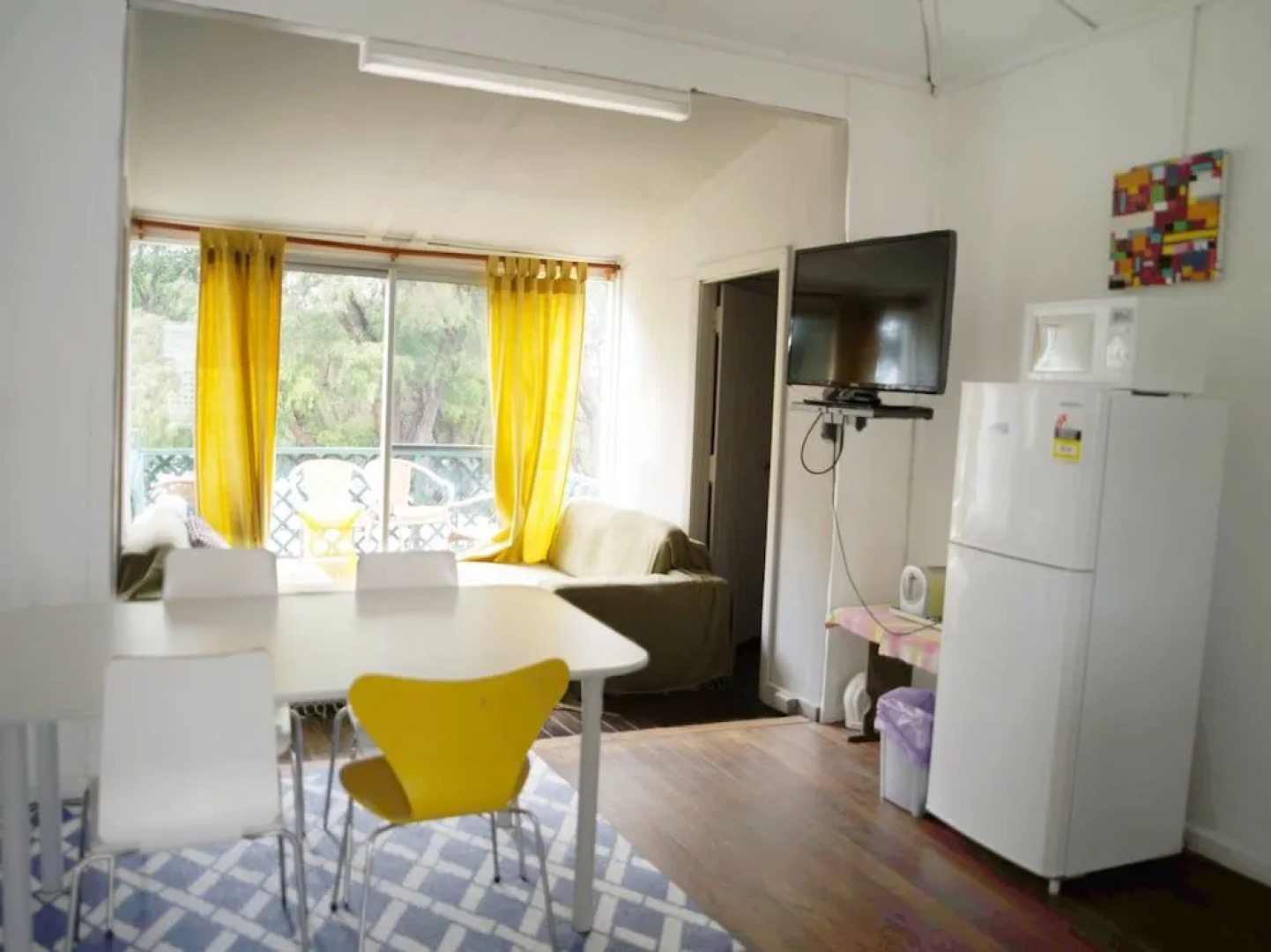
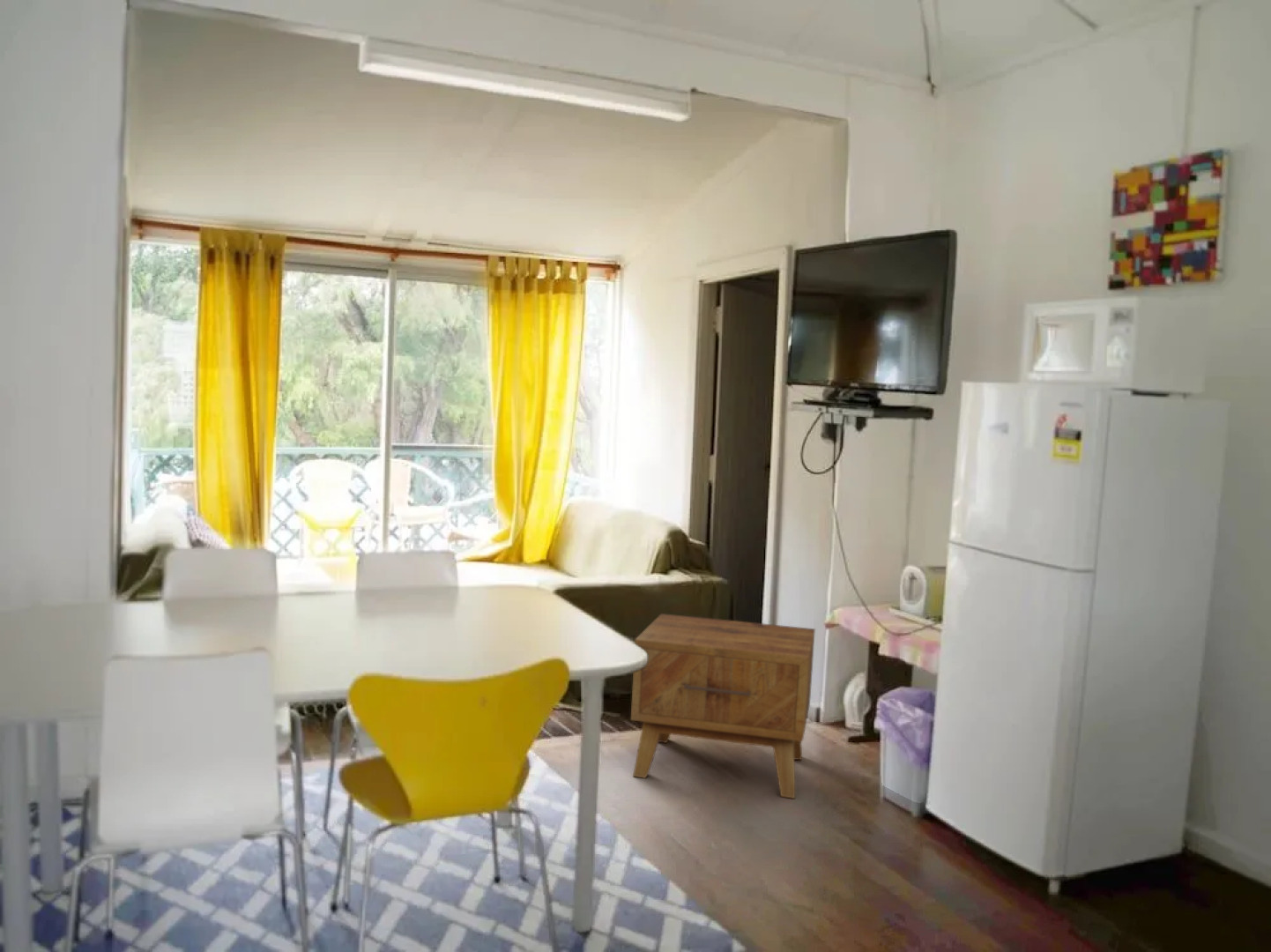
+ side table (724, 701)
